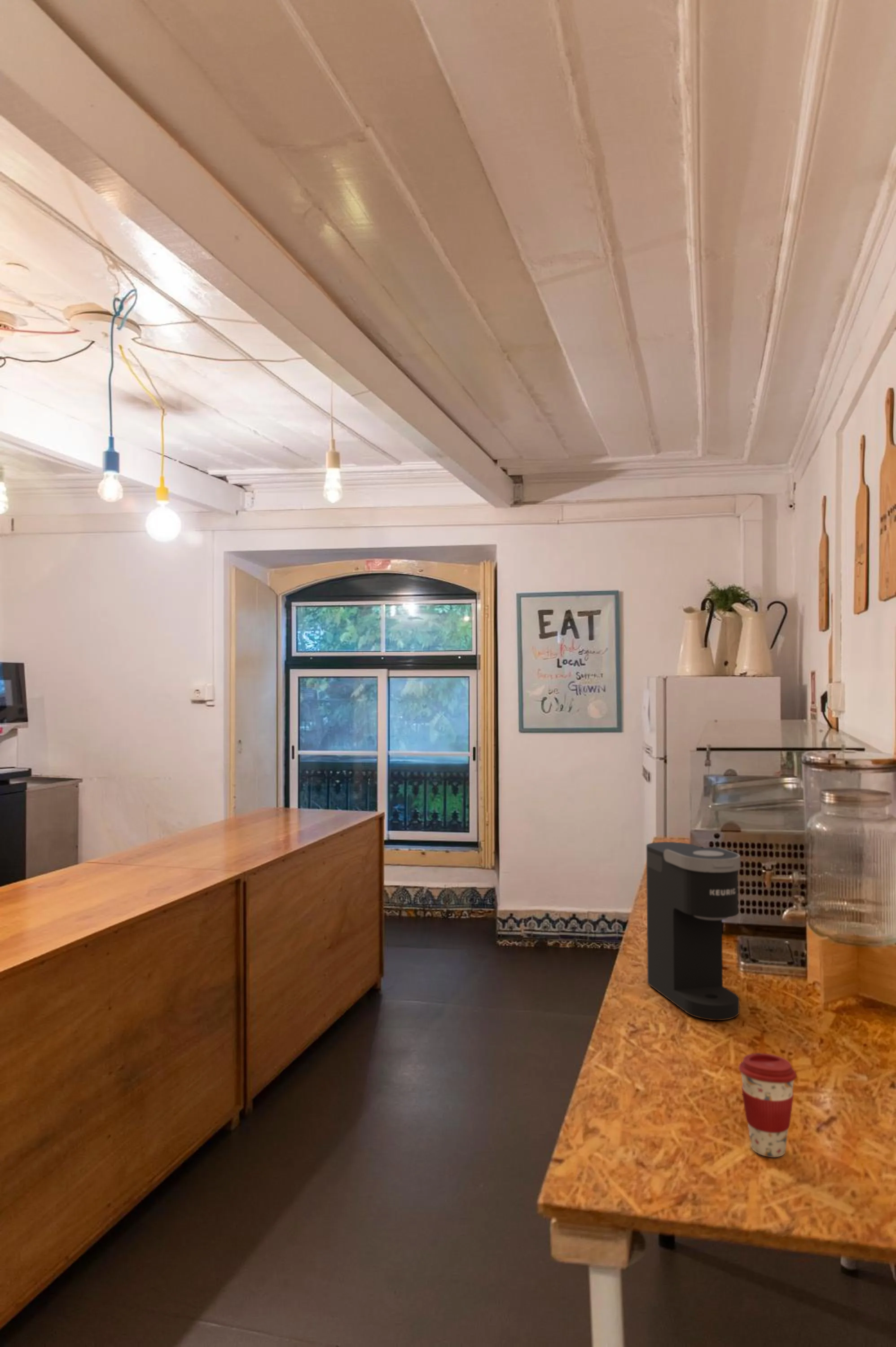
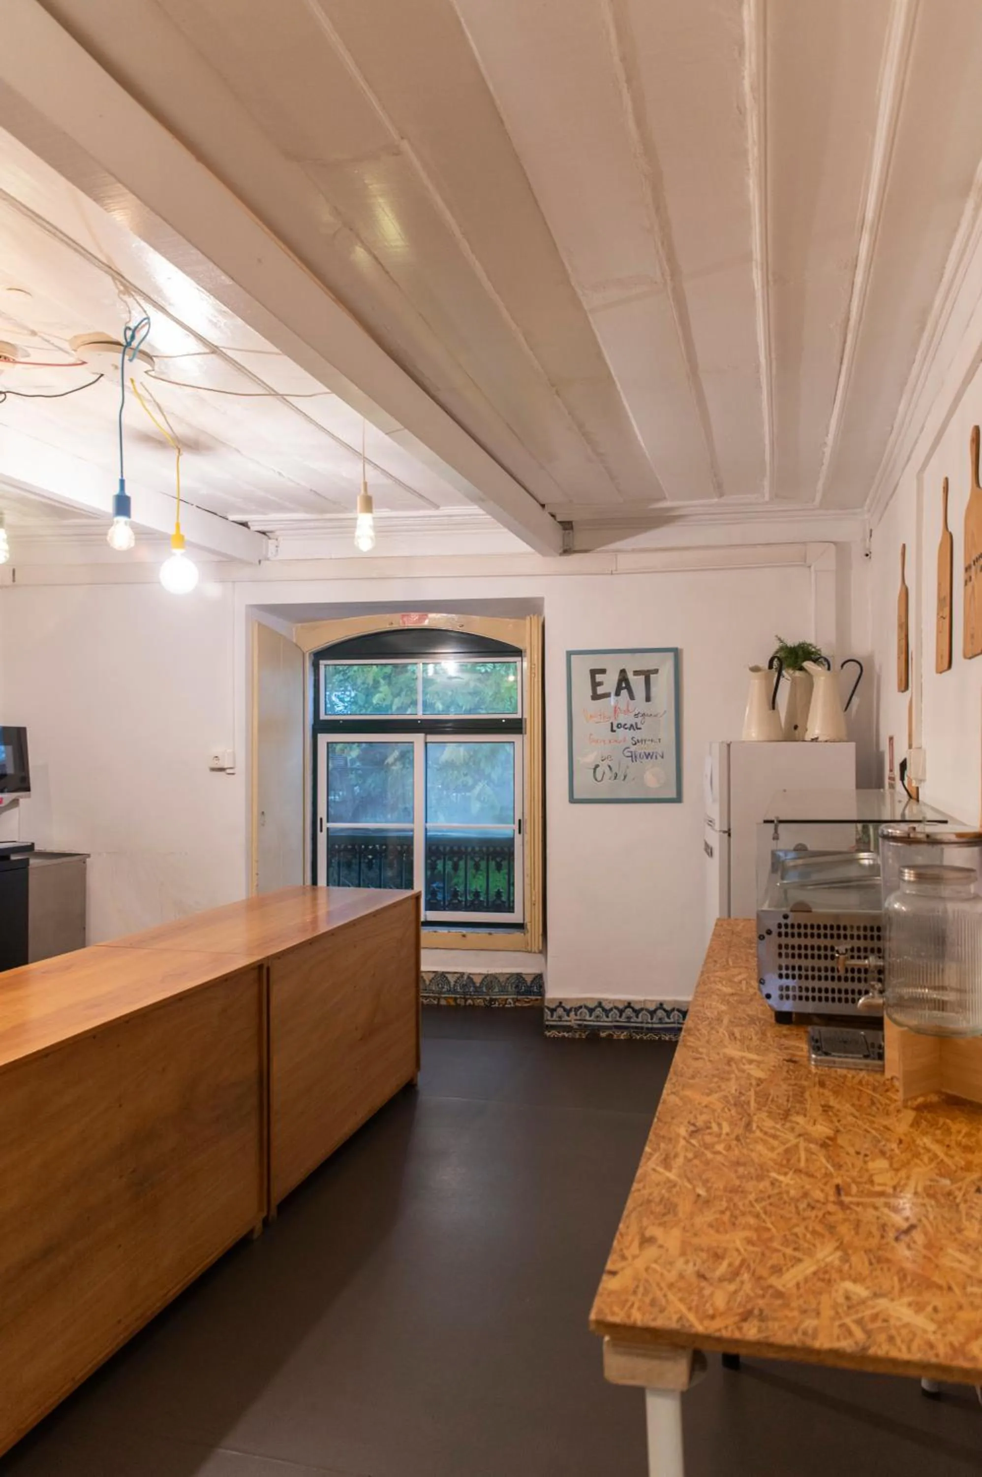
- coffee maker (691, 922)
- coffee cup (768, 1105)
